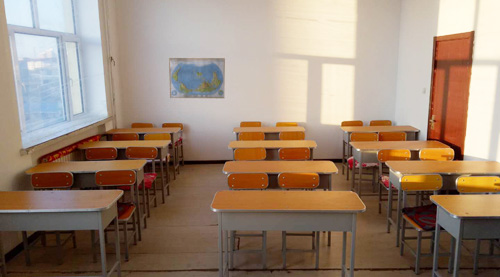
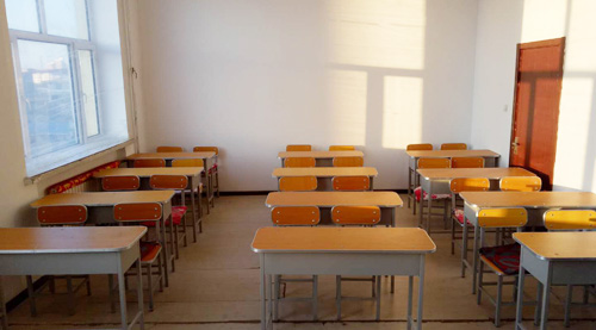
- world map (197, 78)
